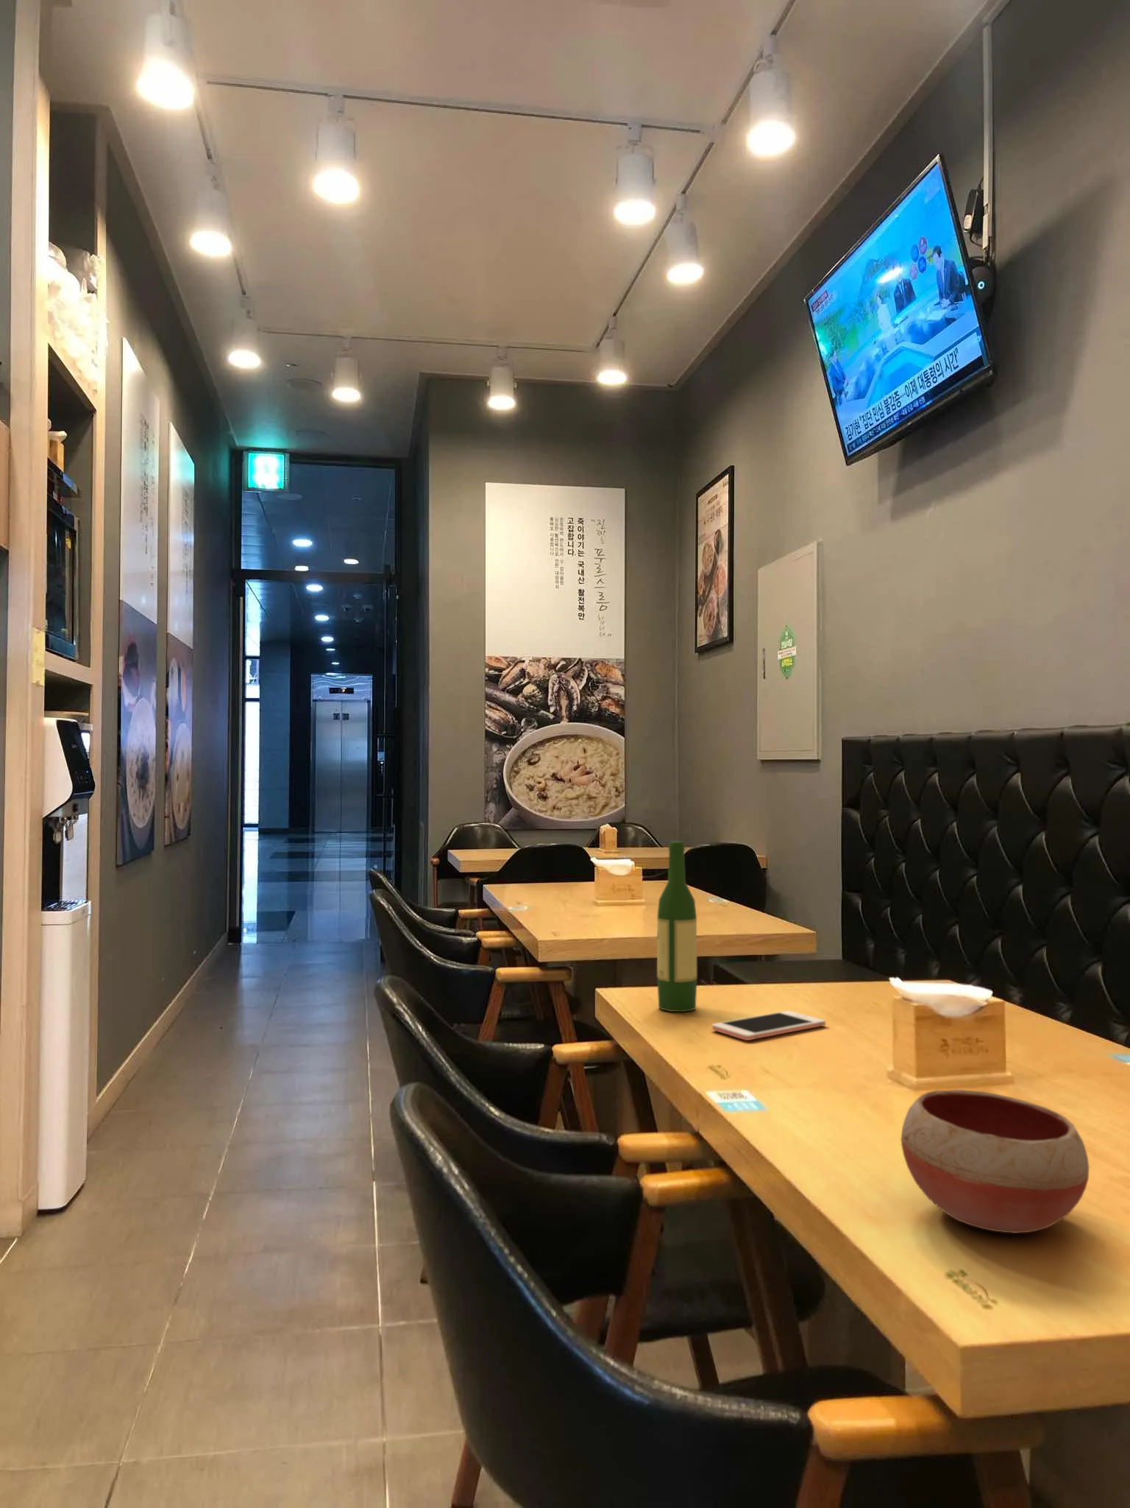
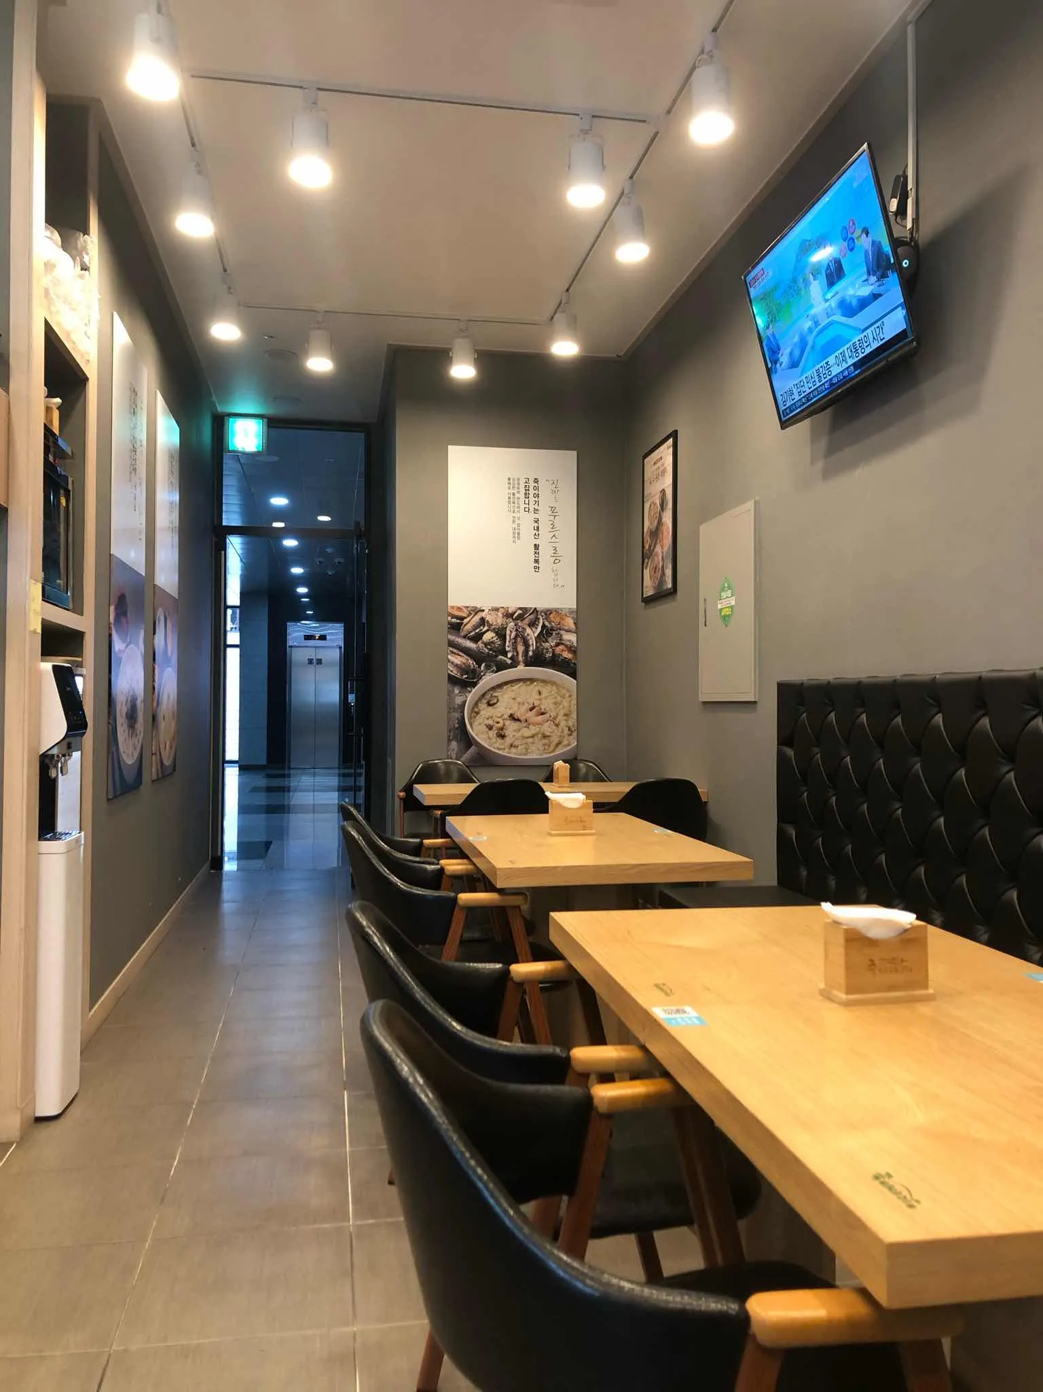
- wine bottle (677, 924)
- bowl (991, 1162)
- cell phone (769, 1025)
